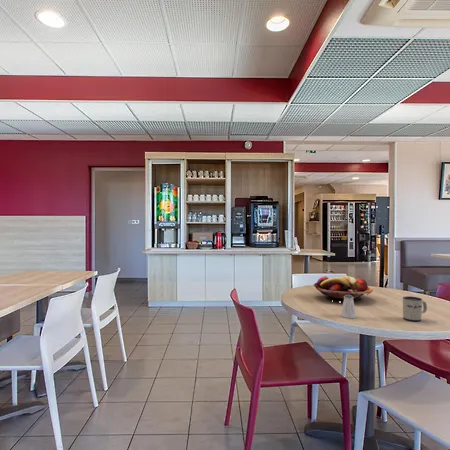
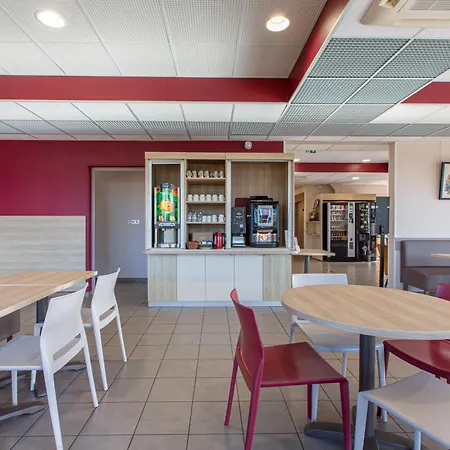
- mug (415, 308)
- saltshaker (348, 305)
- fruit basket (343, 286)
